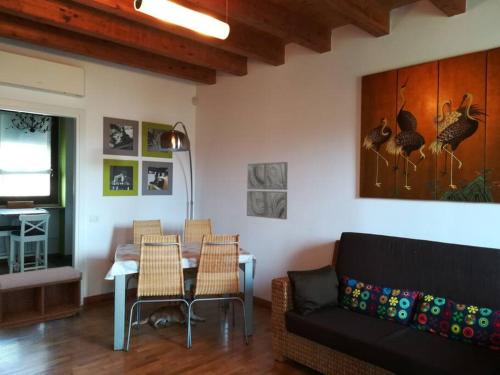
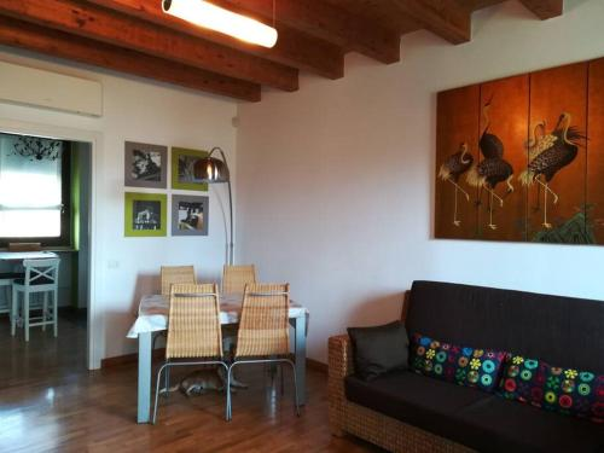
- bench (38, 295)
- wall art (266, 189)
